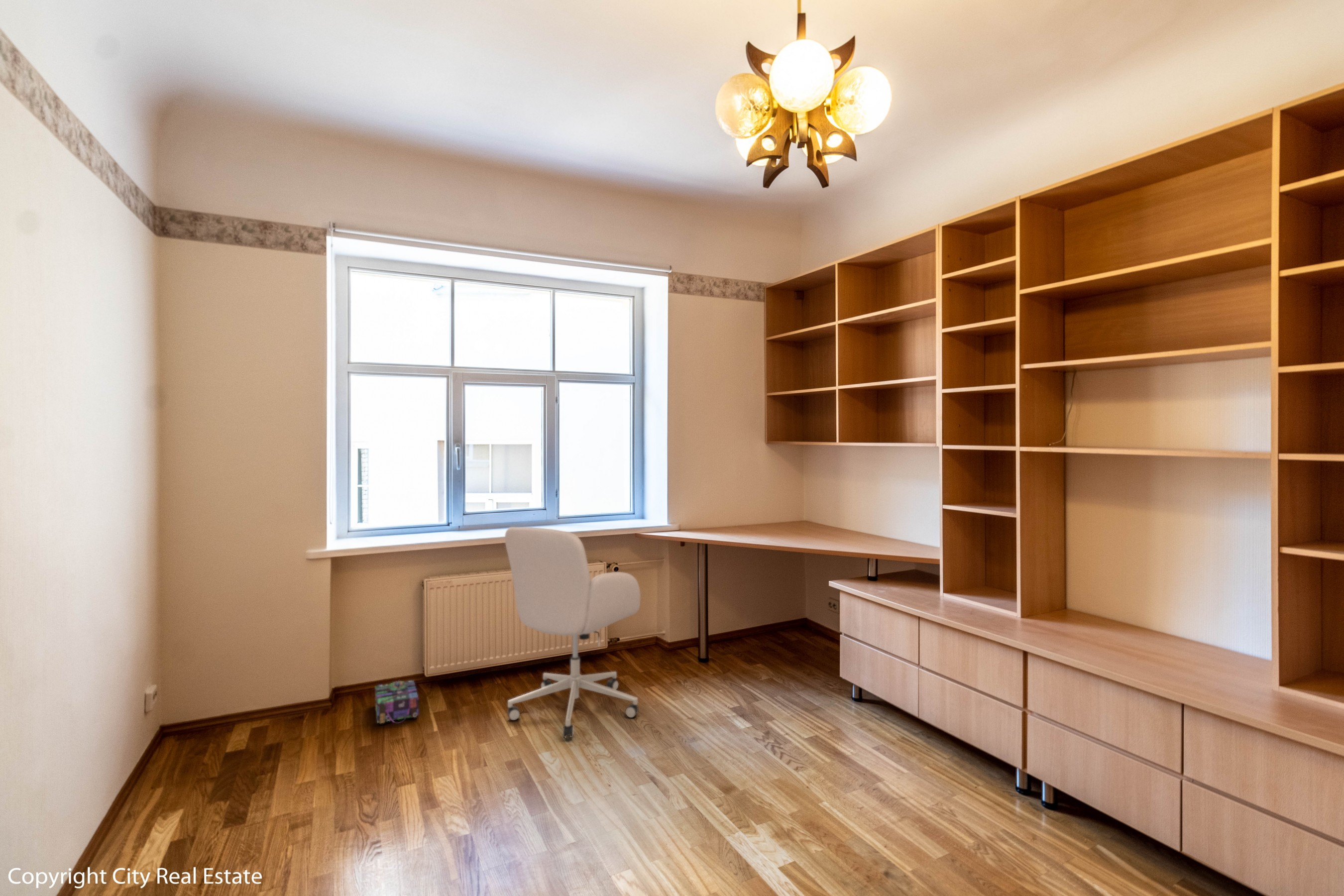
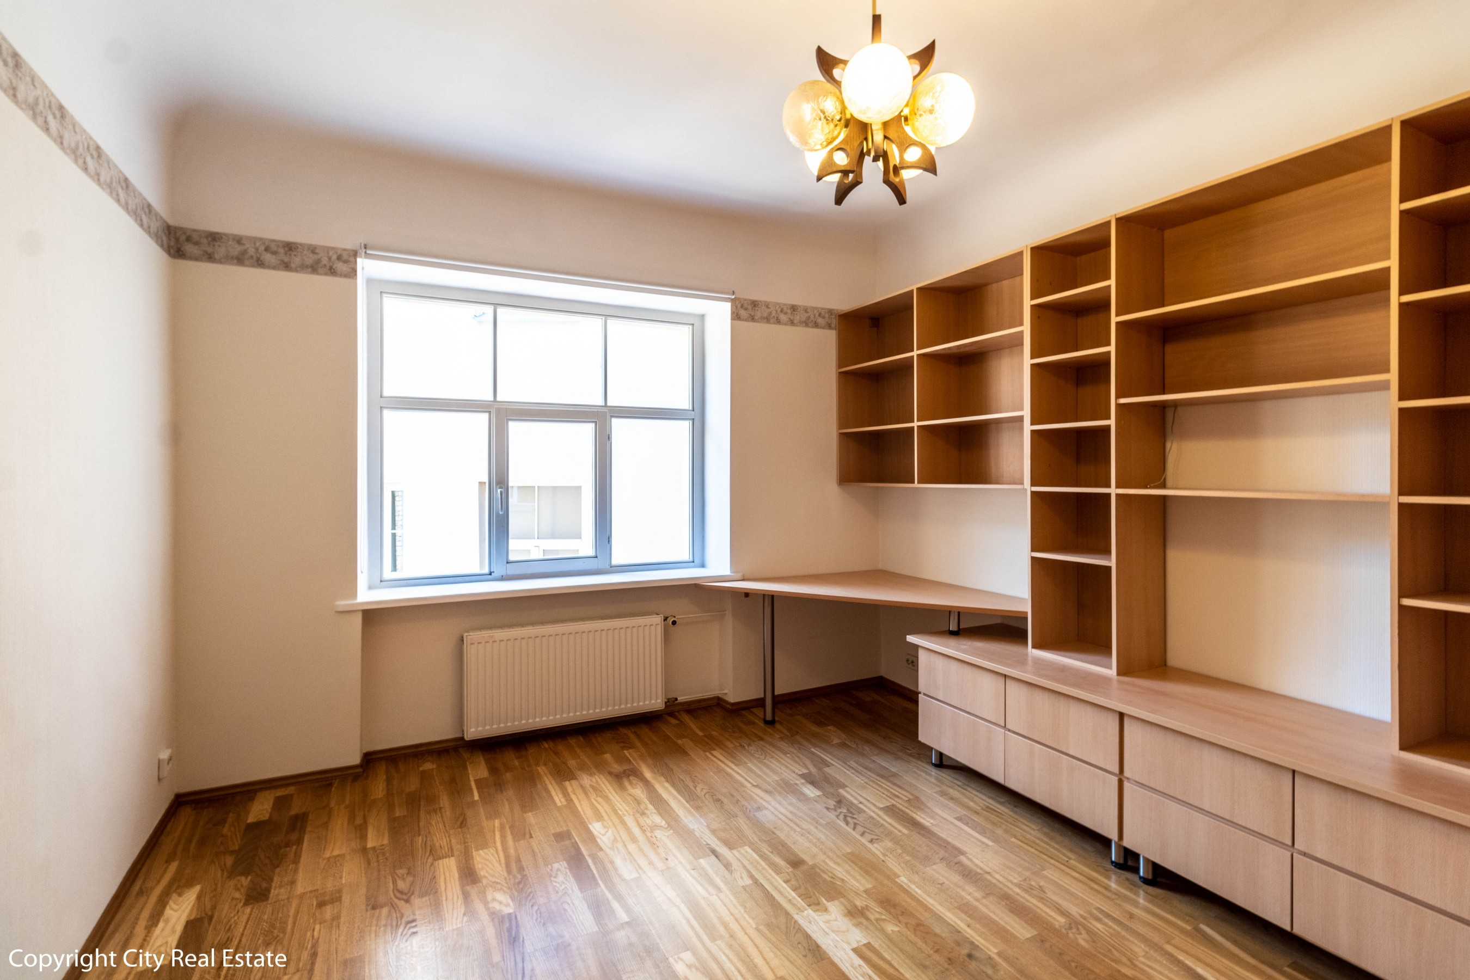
- chair (577, 615)
- backpack (396, 696)
